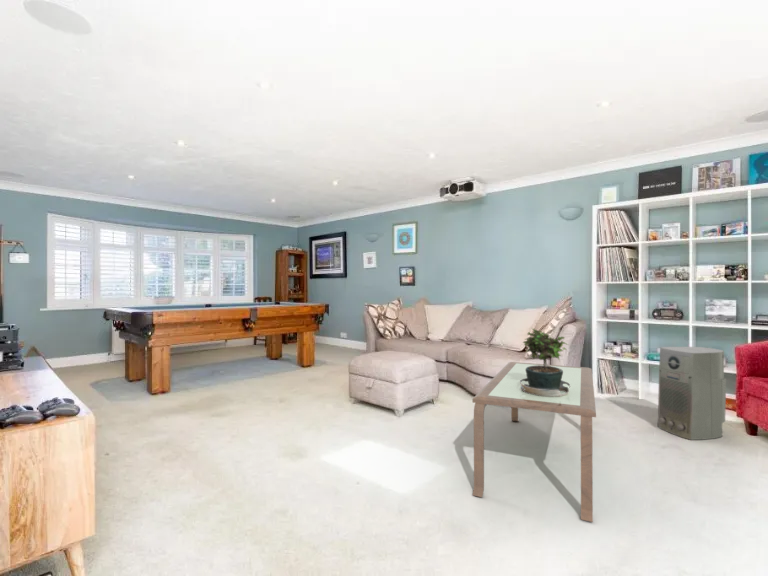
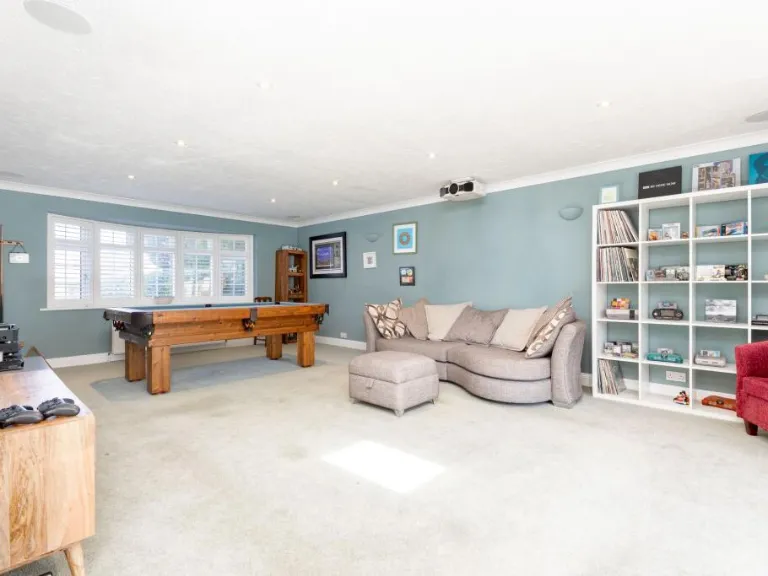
- air purifier (692, 390)
- potted plant (541, 358)
- coffee table (541, 410)
